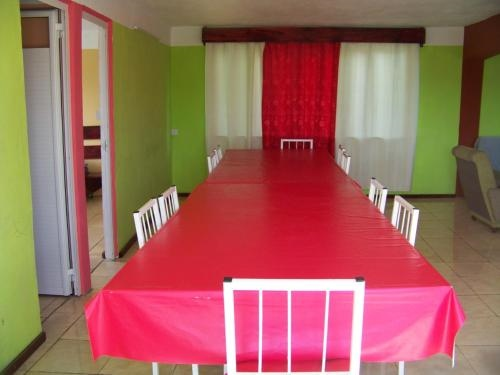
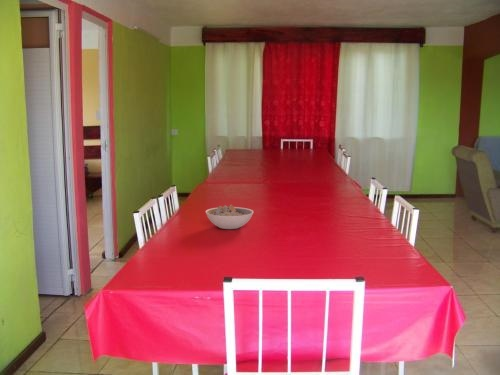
+ bowl (229, 216)
